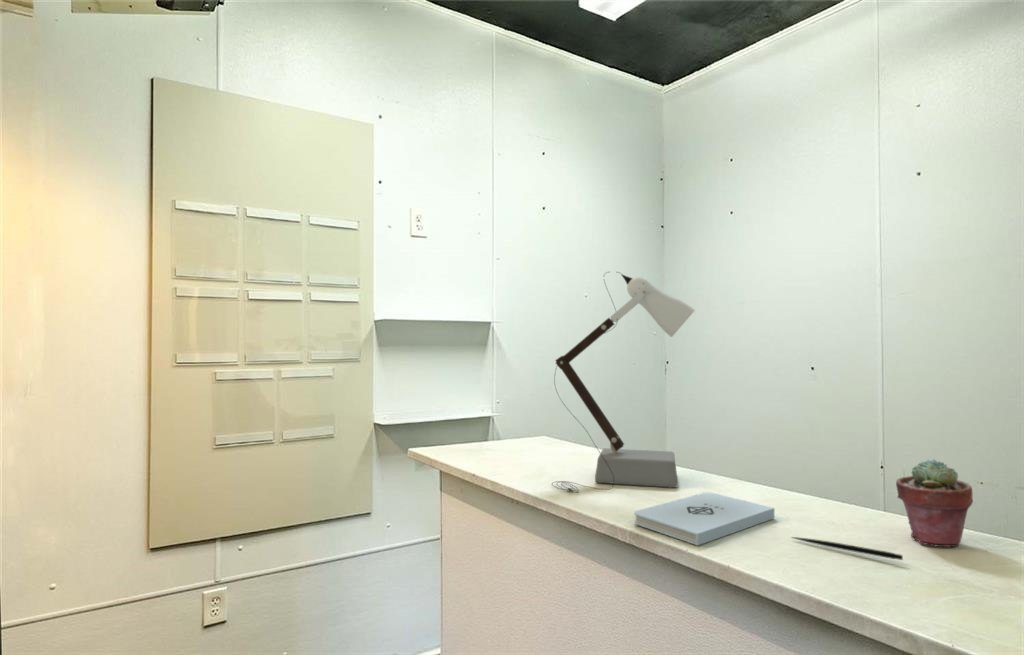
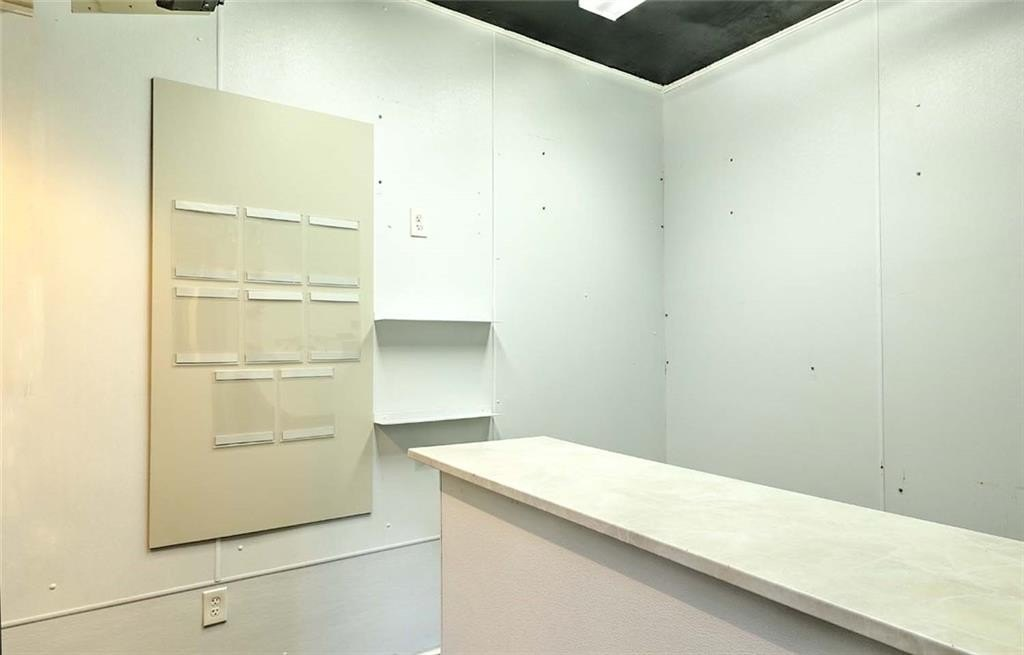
- potted succulent (933, 499)
- pen (843, 545)
- desk lamp (588, 391)
- notepad (703, 515)
